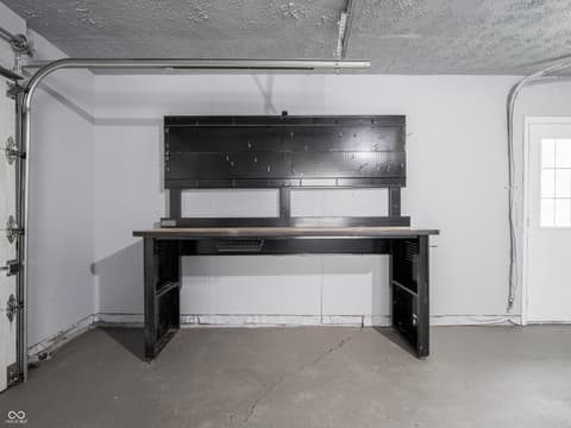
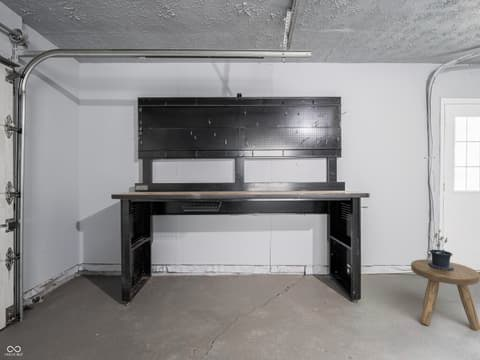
+ stool (437, 293)
+ potted plant (441, 247)
